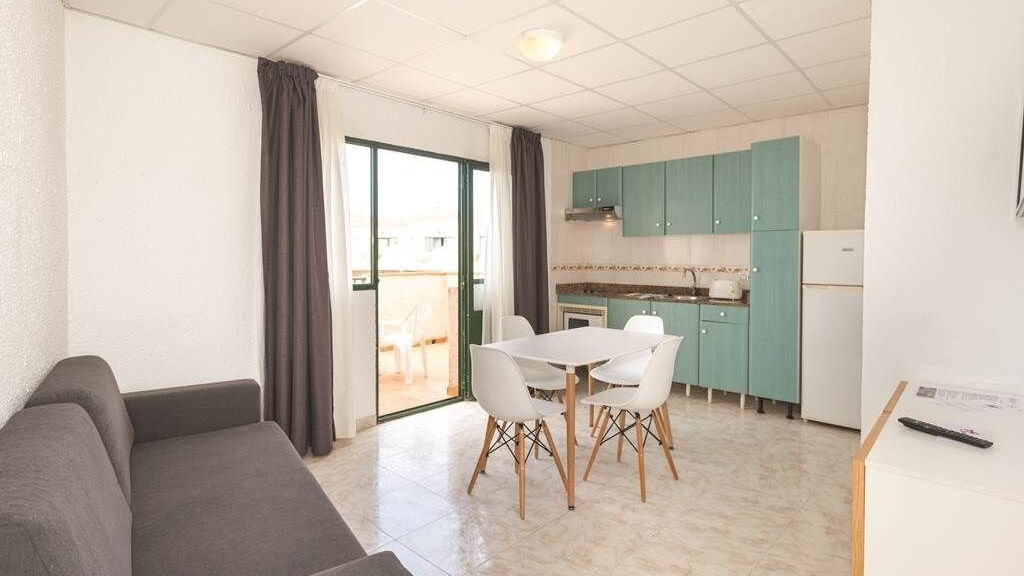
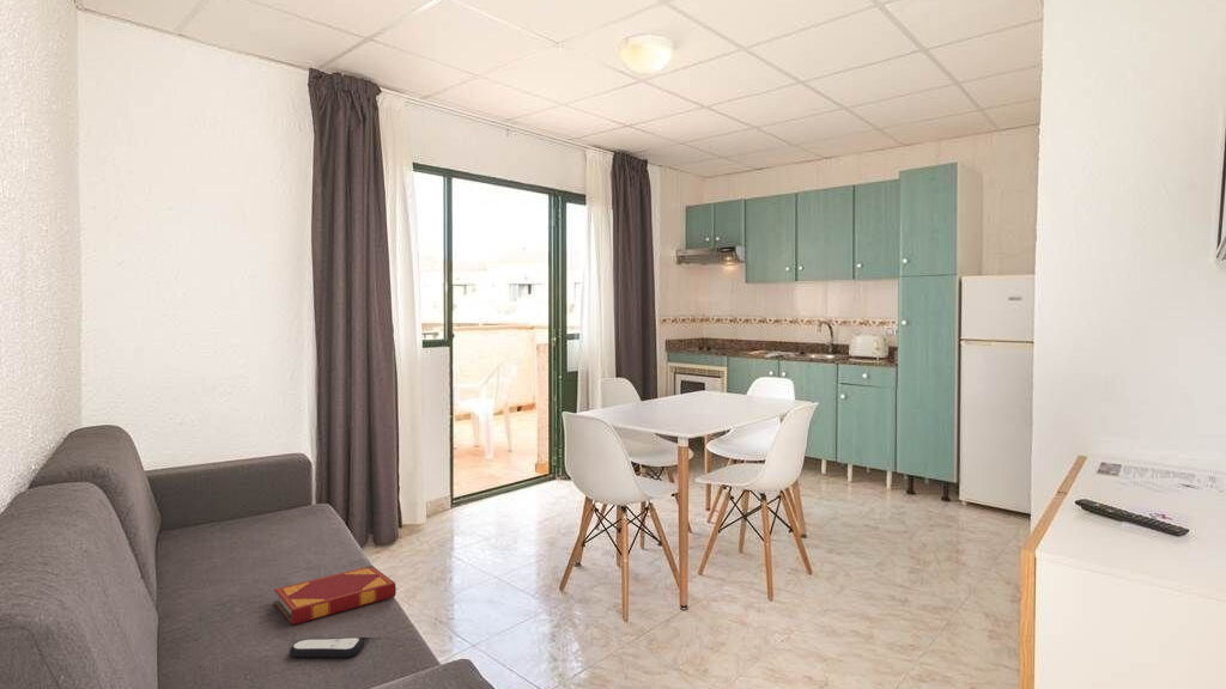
+ hardback book (335, 592)
+ remote control (326, 647)
